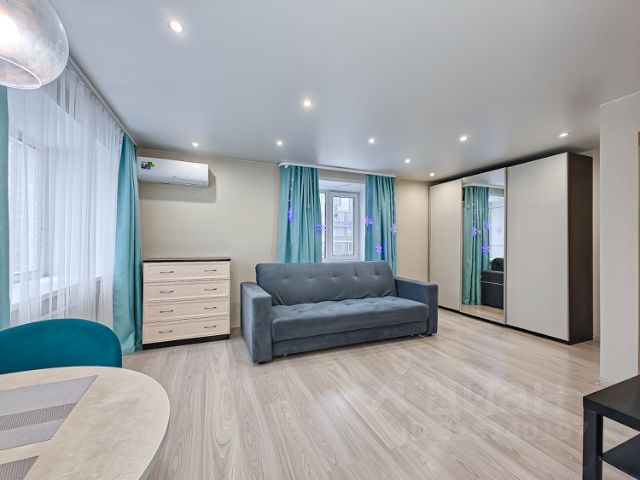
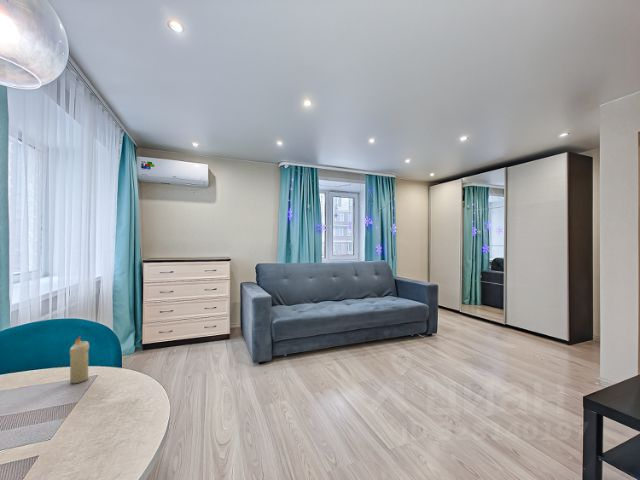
+ candle (79, 358)
